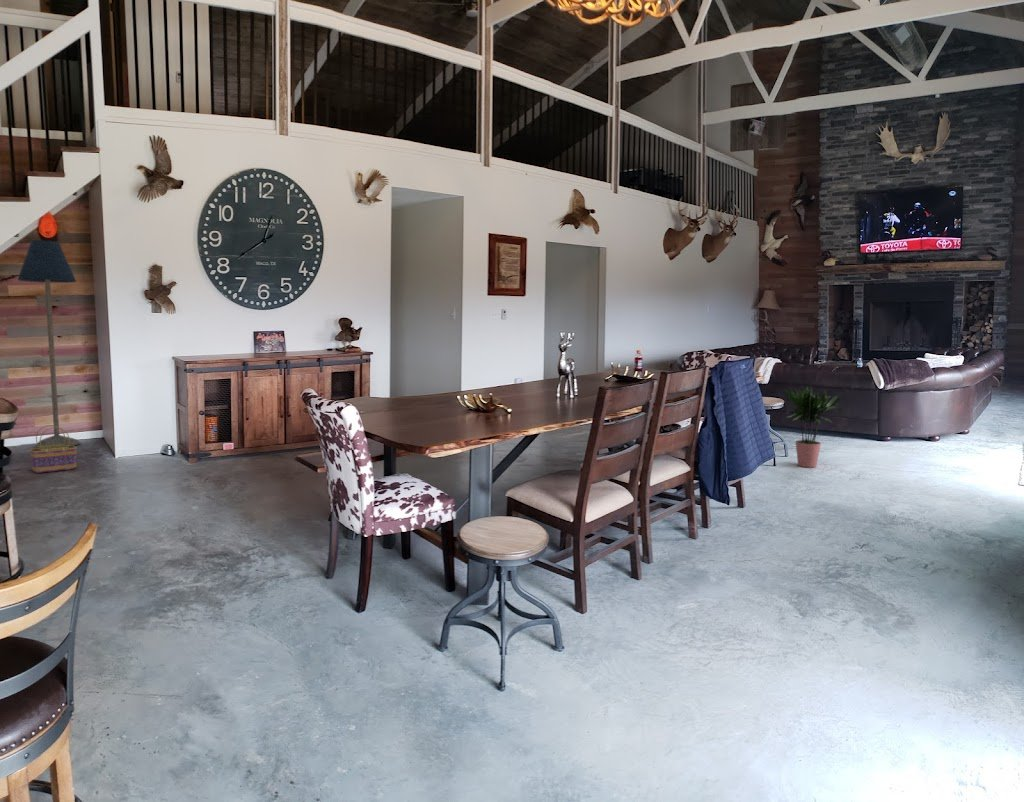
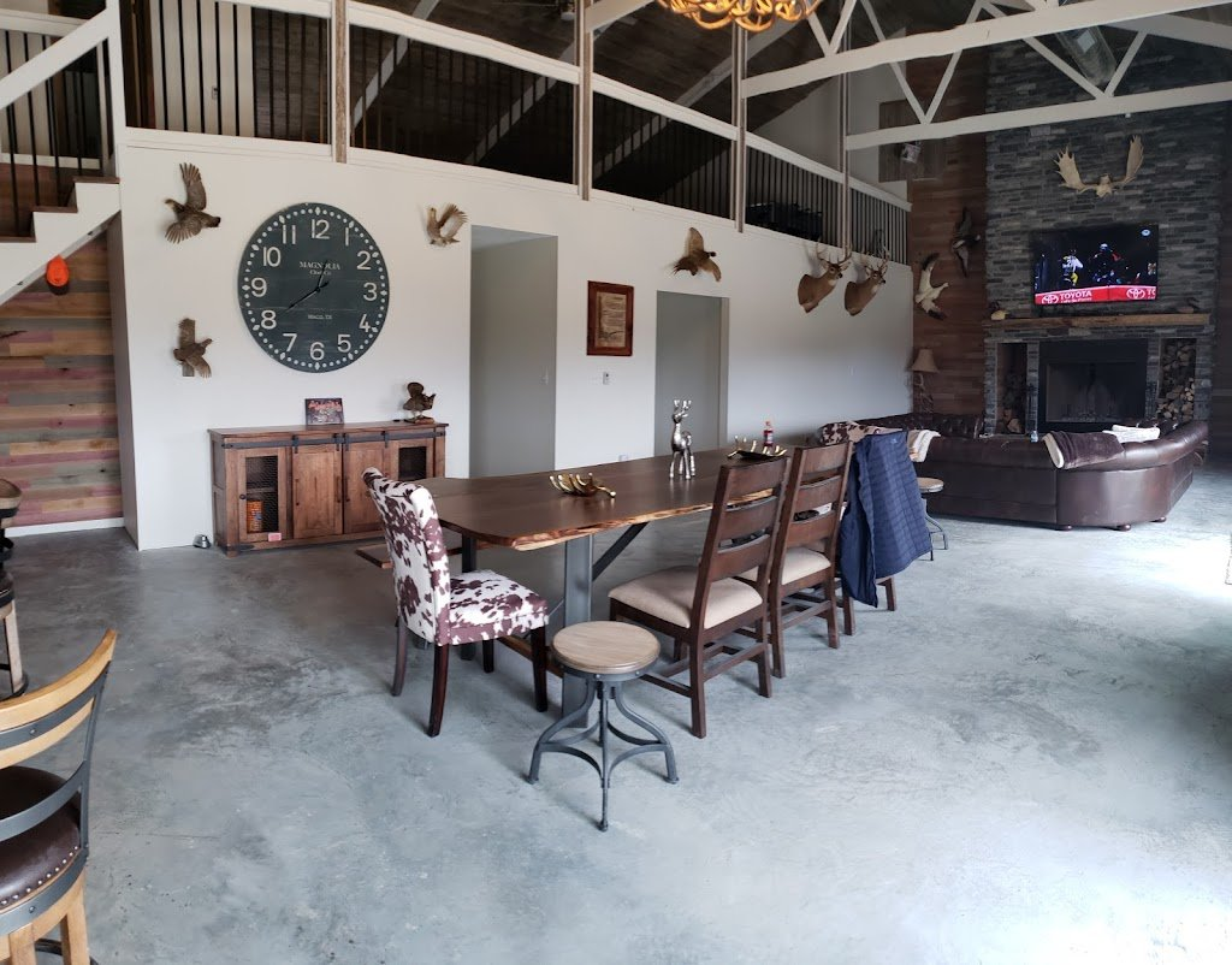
- floor lamp (51, 344)
- basket (53, 447)
- potted plant (817, 425)
